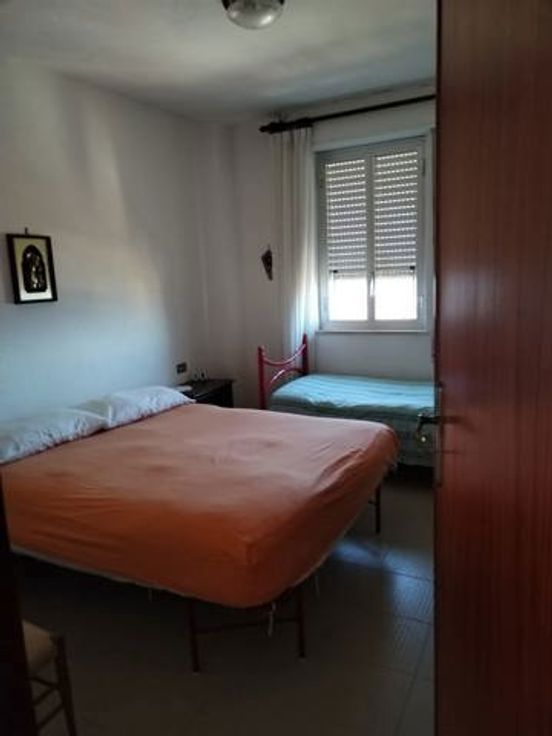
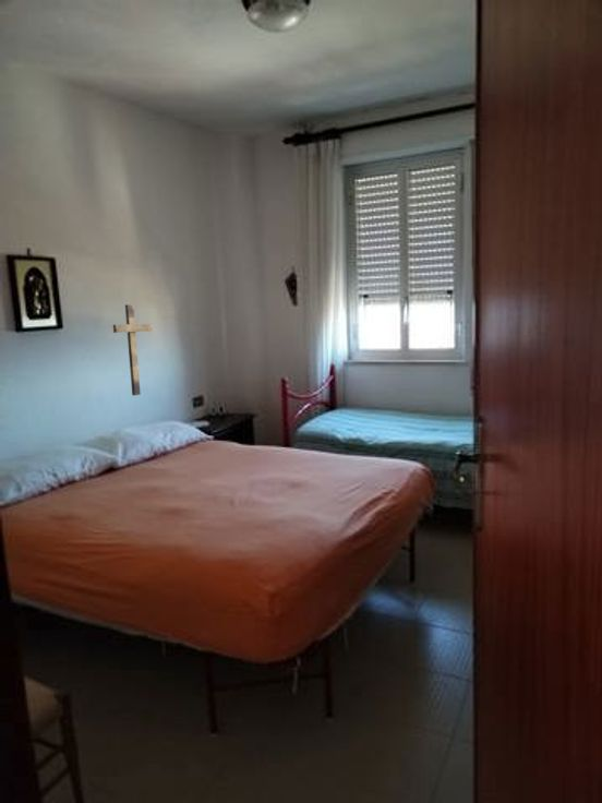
+ crucifix (134, 350)
